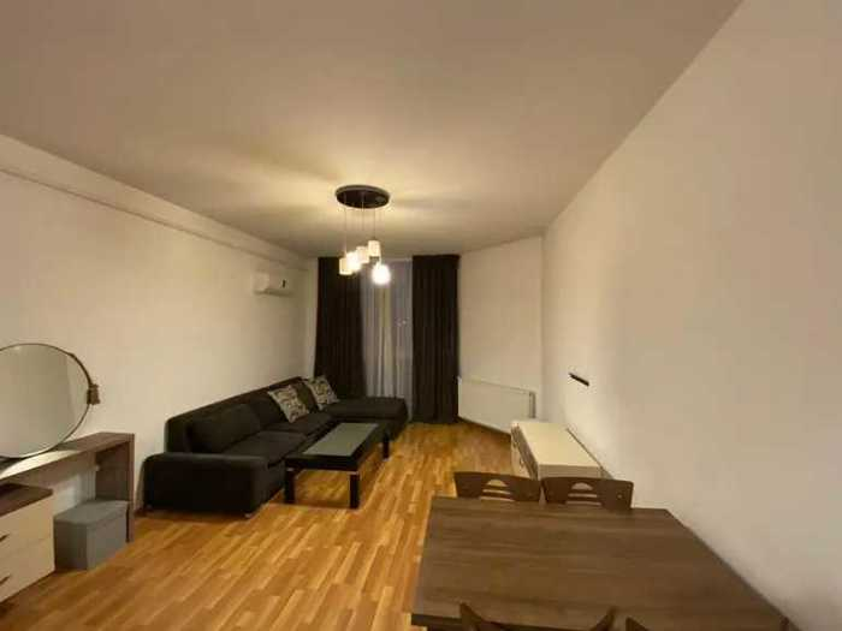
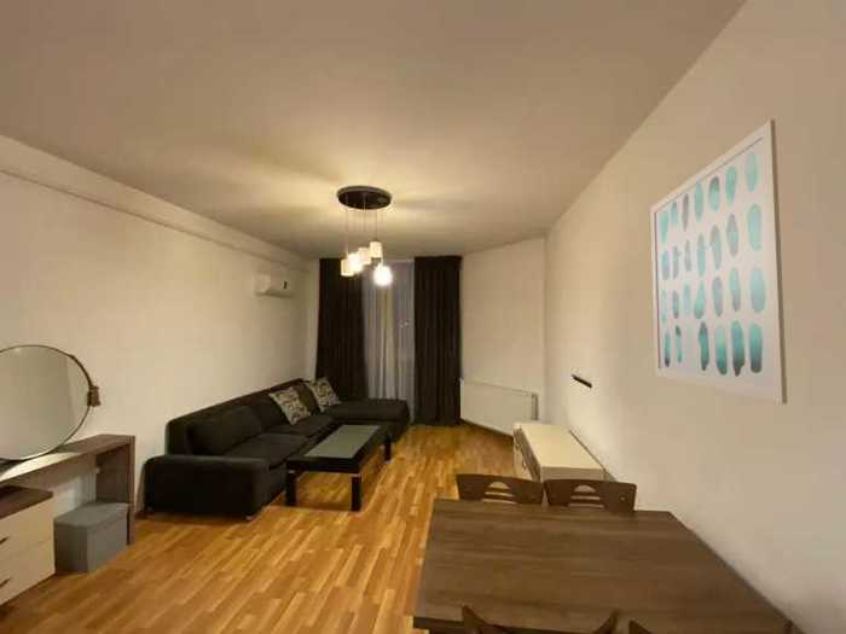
+ wall art (700, 279)
